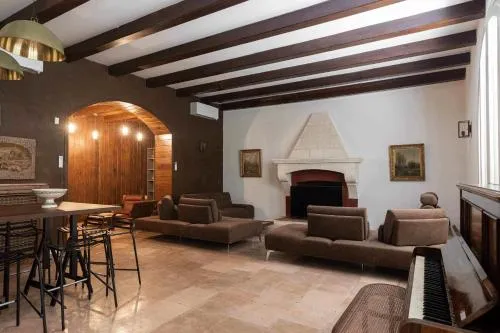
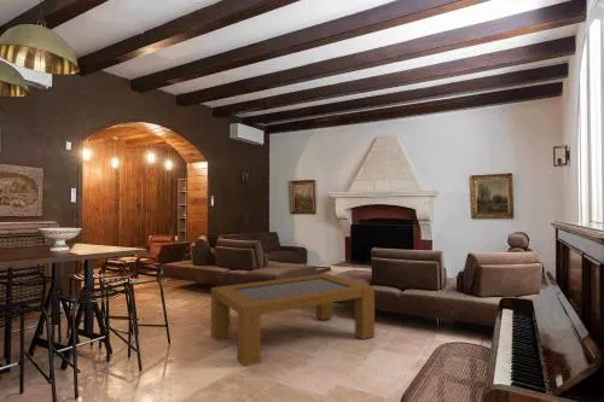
+ coffee table (292, 308)
